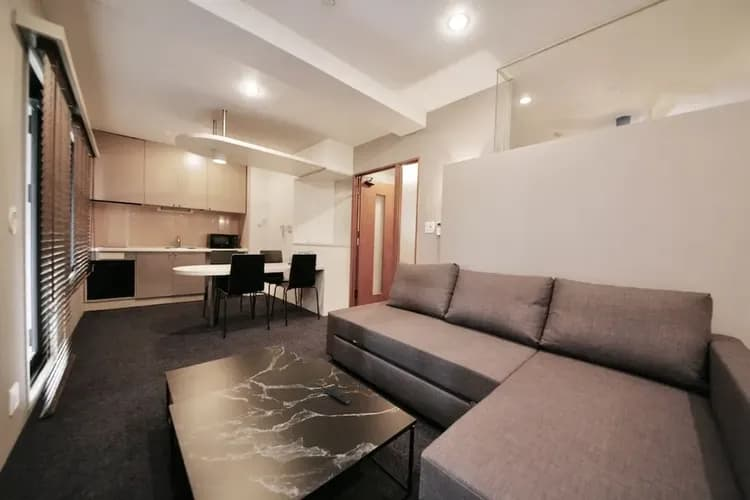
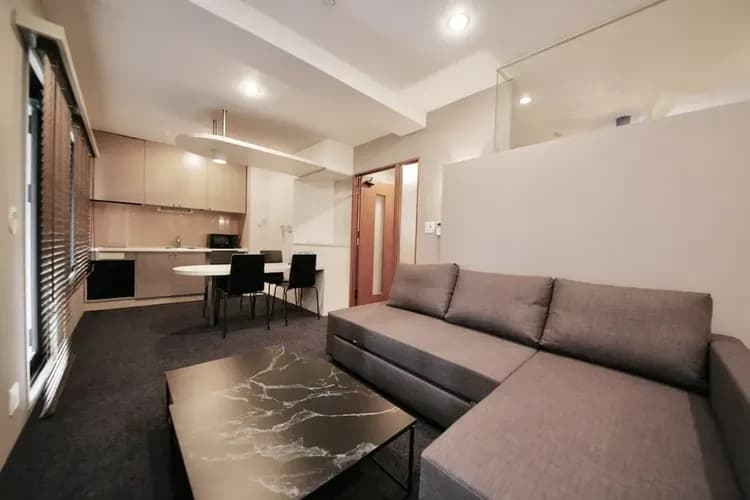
- remote control (337, 394)
